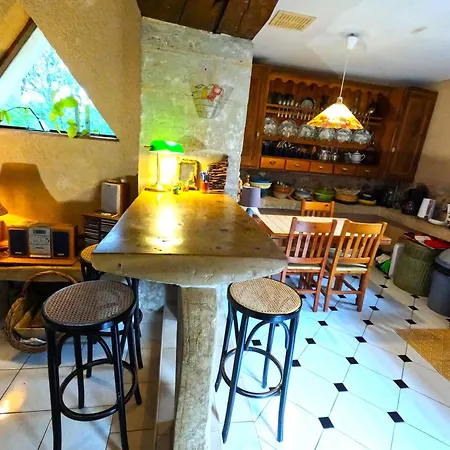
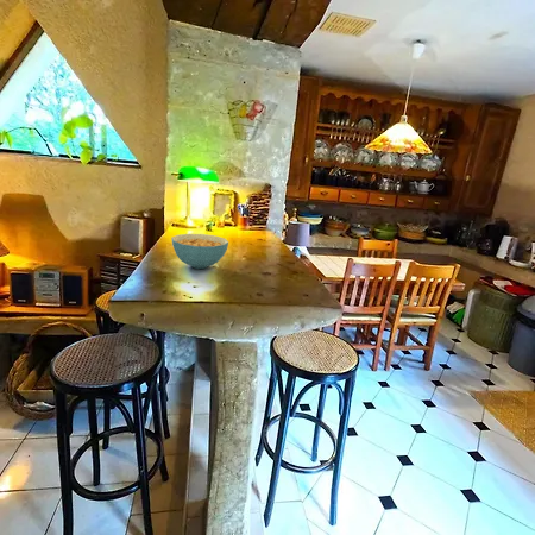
+ cereal bowl (200, 252)
